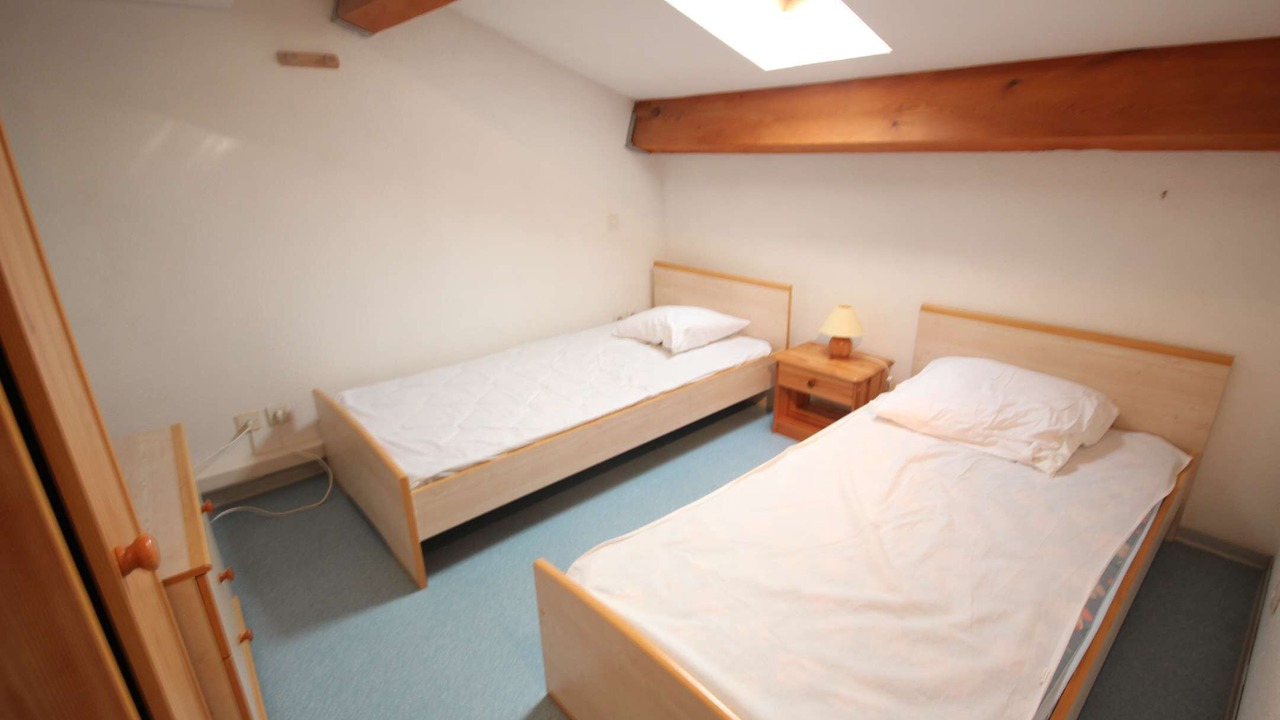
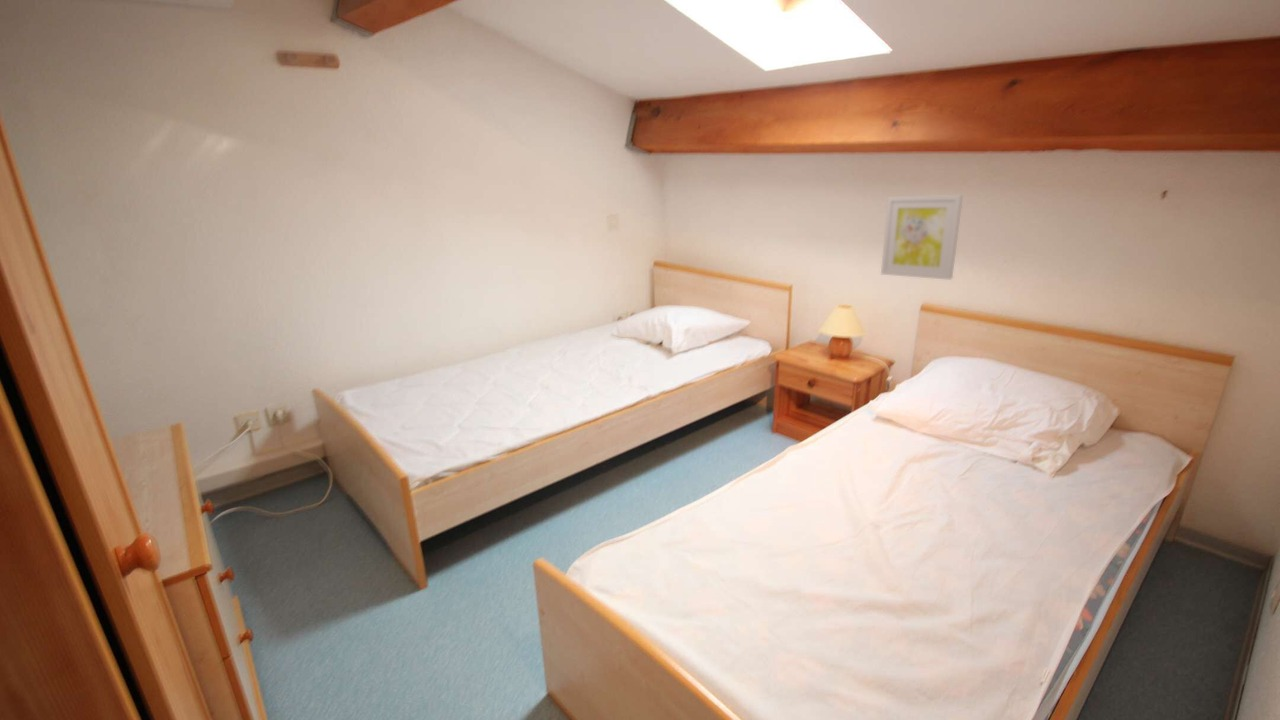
+ wall art (919, 237)
